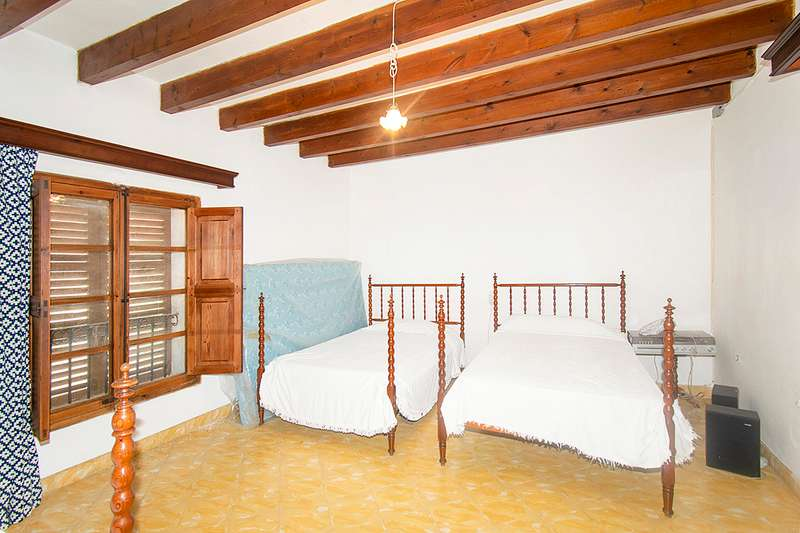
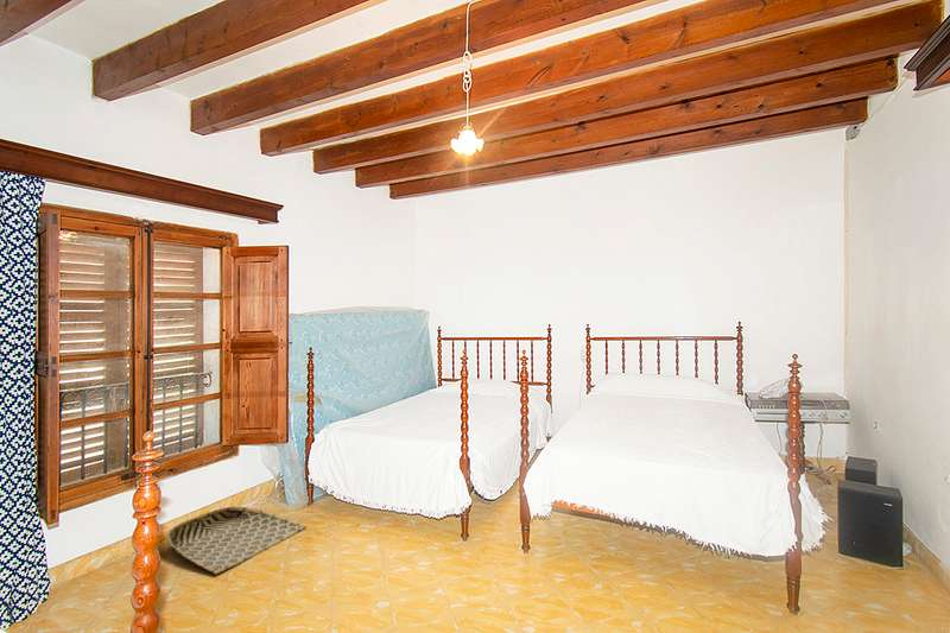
+ woven basket (229, 532)
